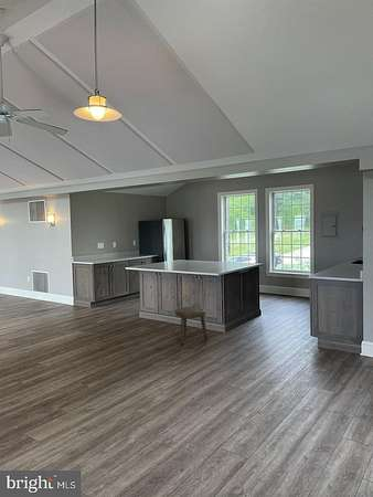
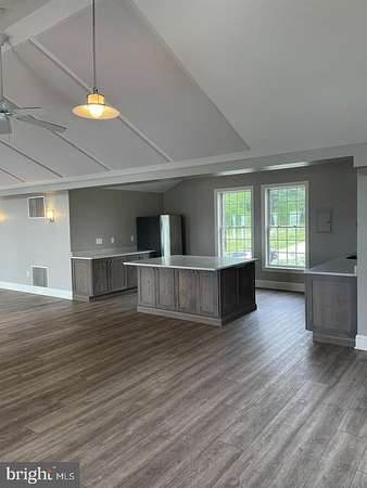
- stool (185, 325)
